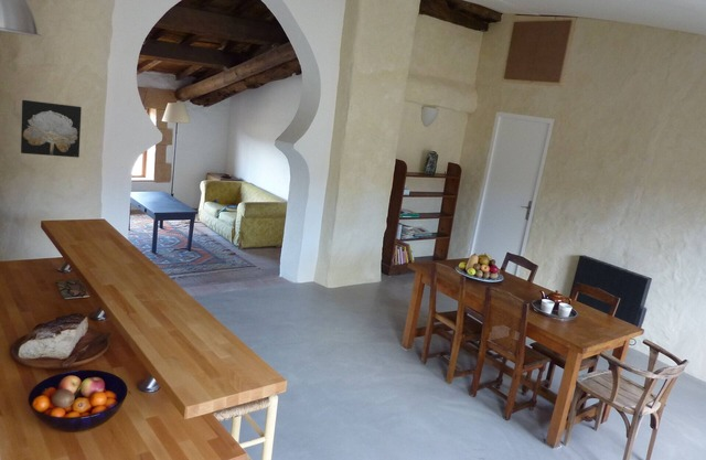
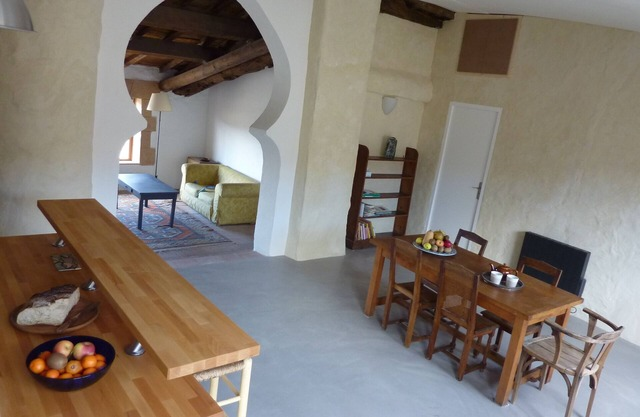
- wall art (51, 129)
